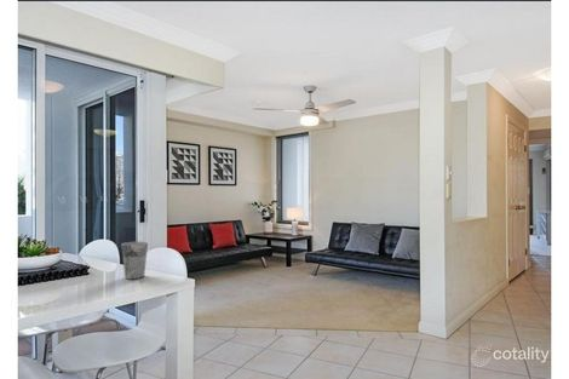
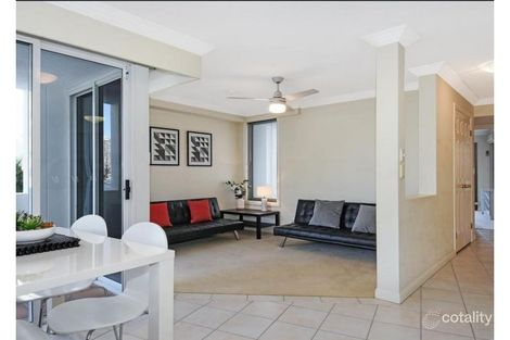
- cup (134, 259)
